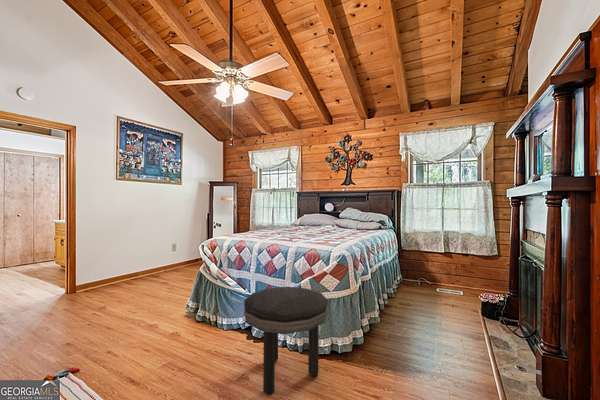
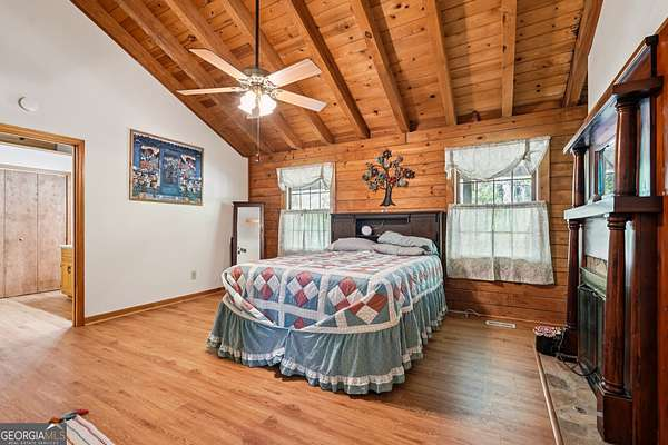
- side table (286, 333)
